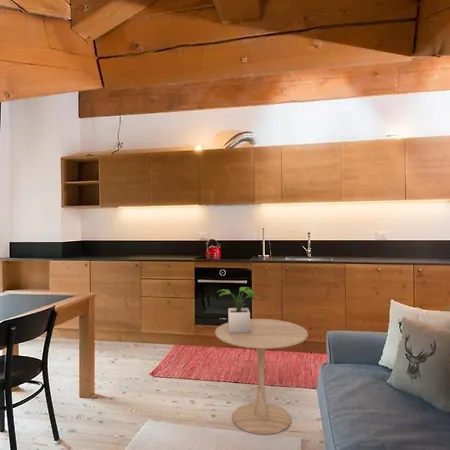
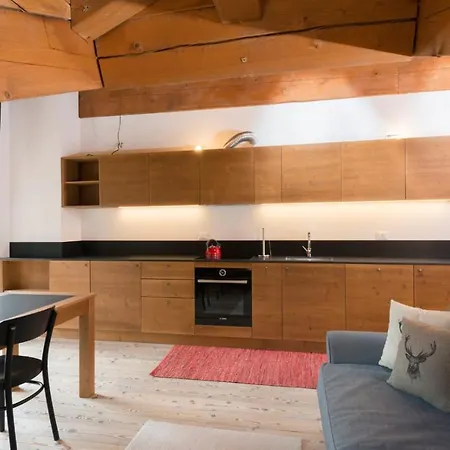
- potted plant (238, 308)
- side table (261, 374)
